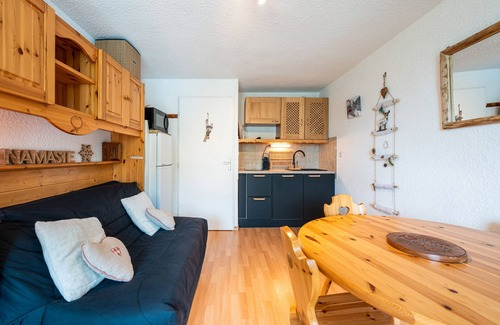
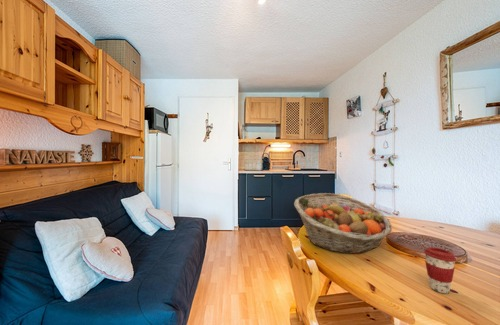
+ coffee cup (439, 270)
+ fruit basket (340, 218)
